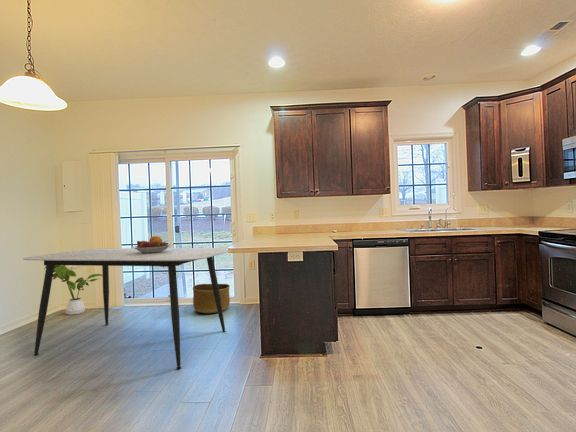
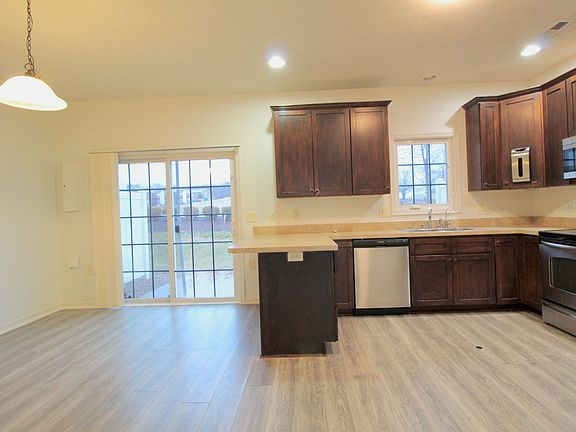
- dining table (108, 297)
- basket (211, 297)
- house plant (71, 287)
- fruit bowl (152, 244)
